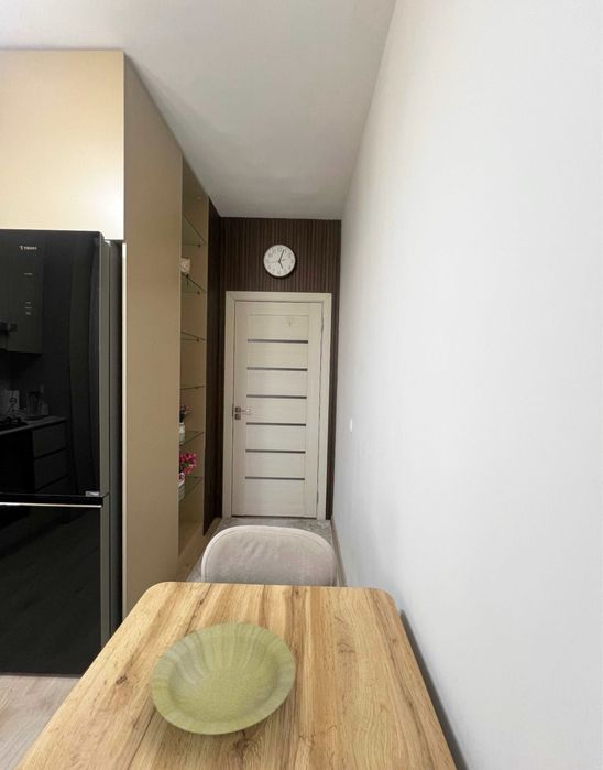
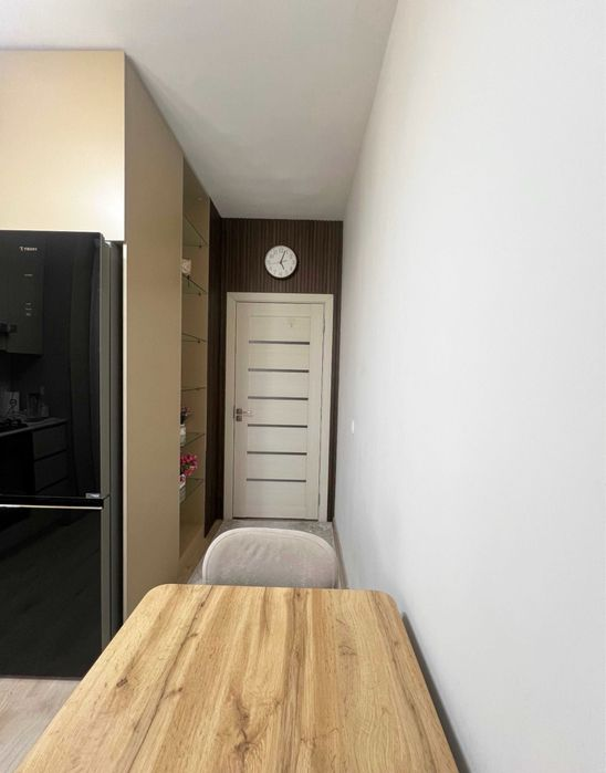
- bowl (224, 681)
